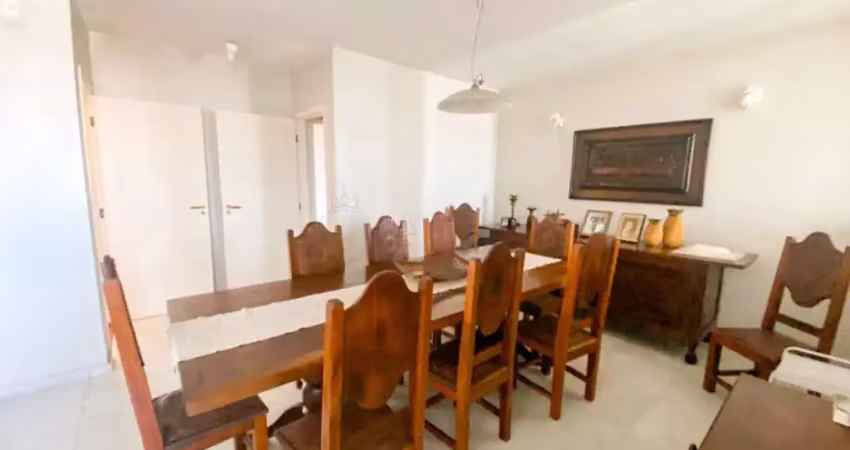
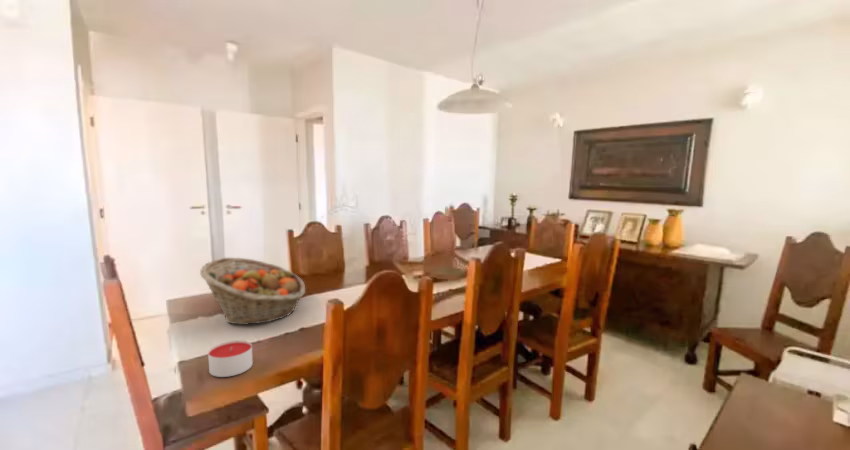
+ fruit basket (256, 286)
+ candle (230, 357)
